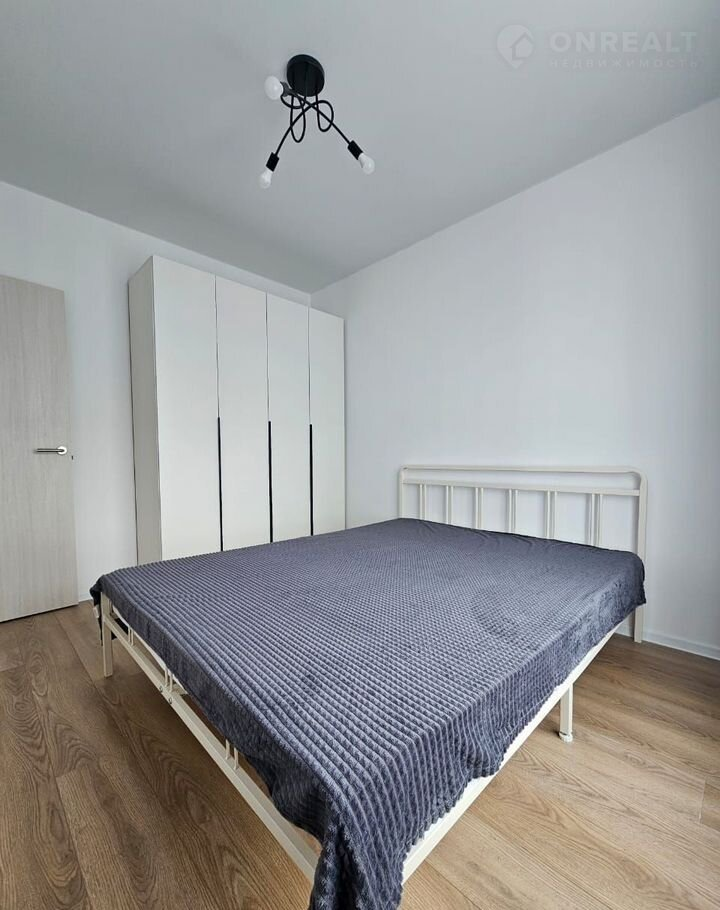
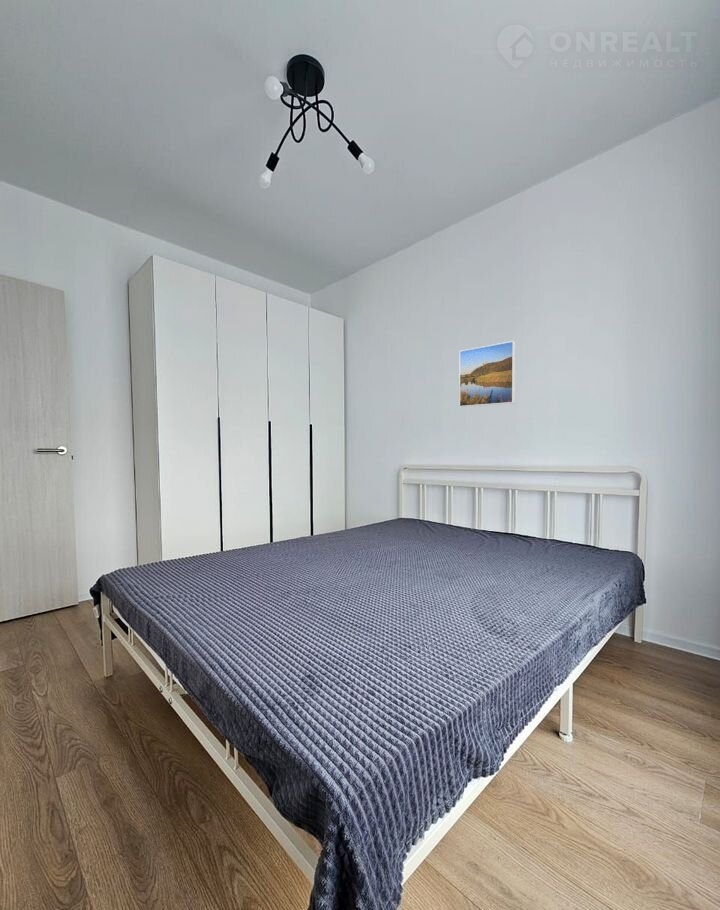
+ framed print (486, 375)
